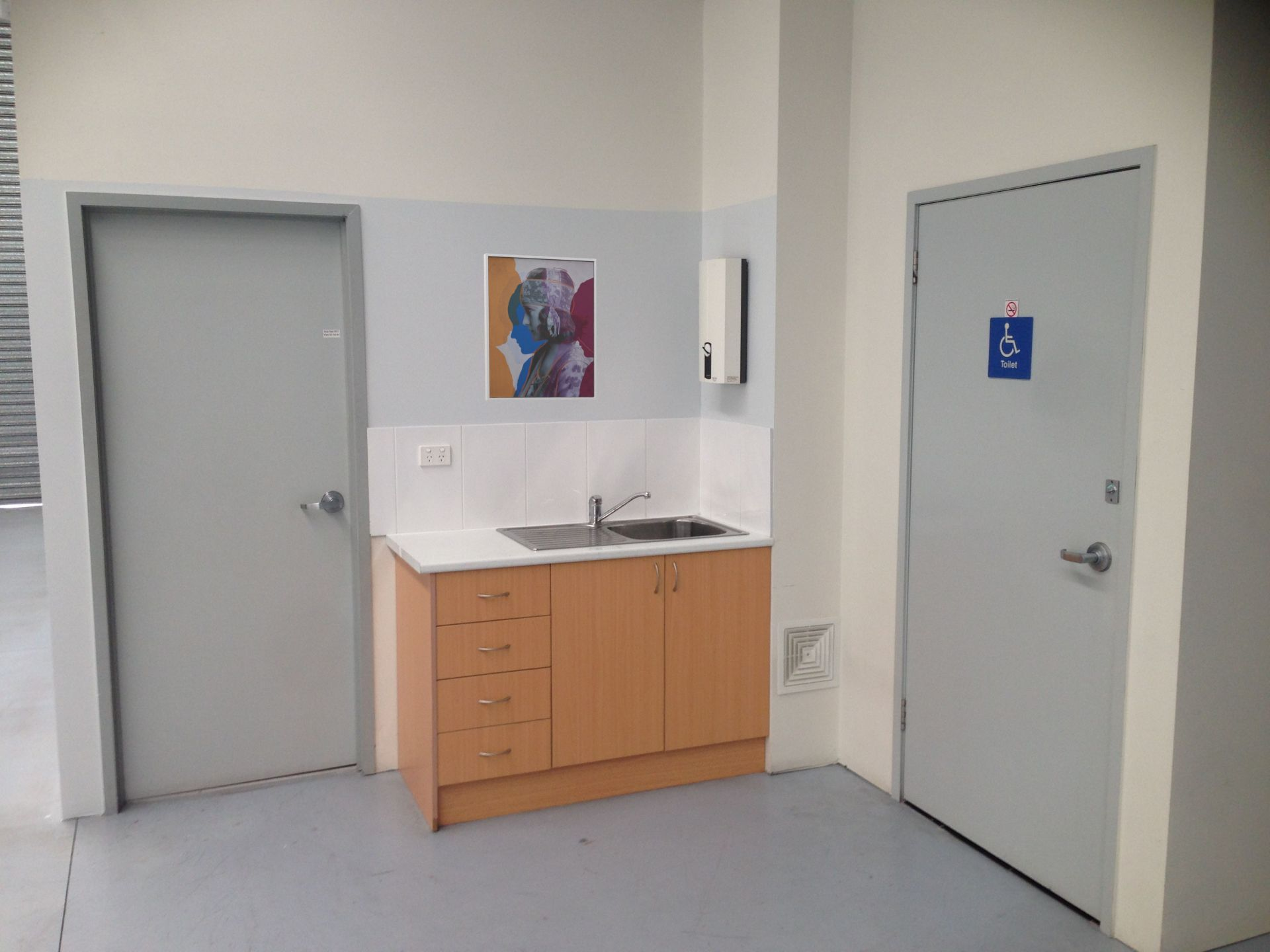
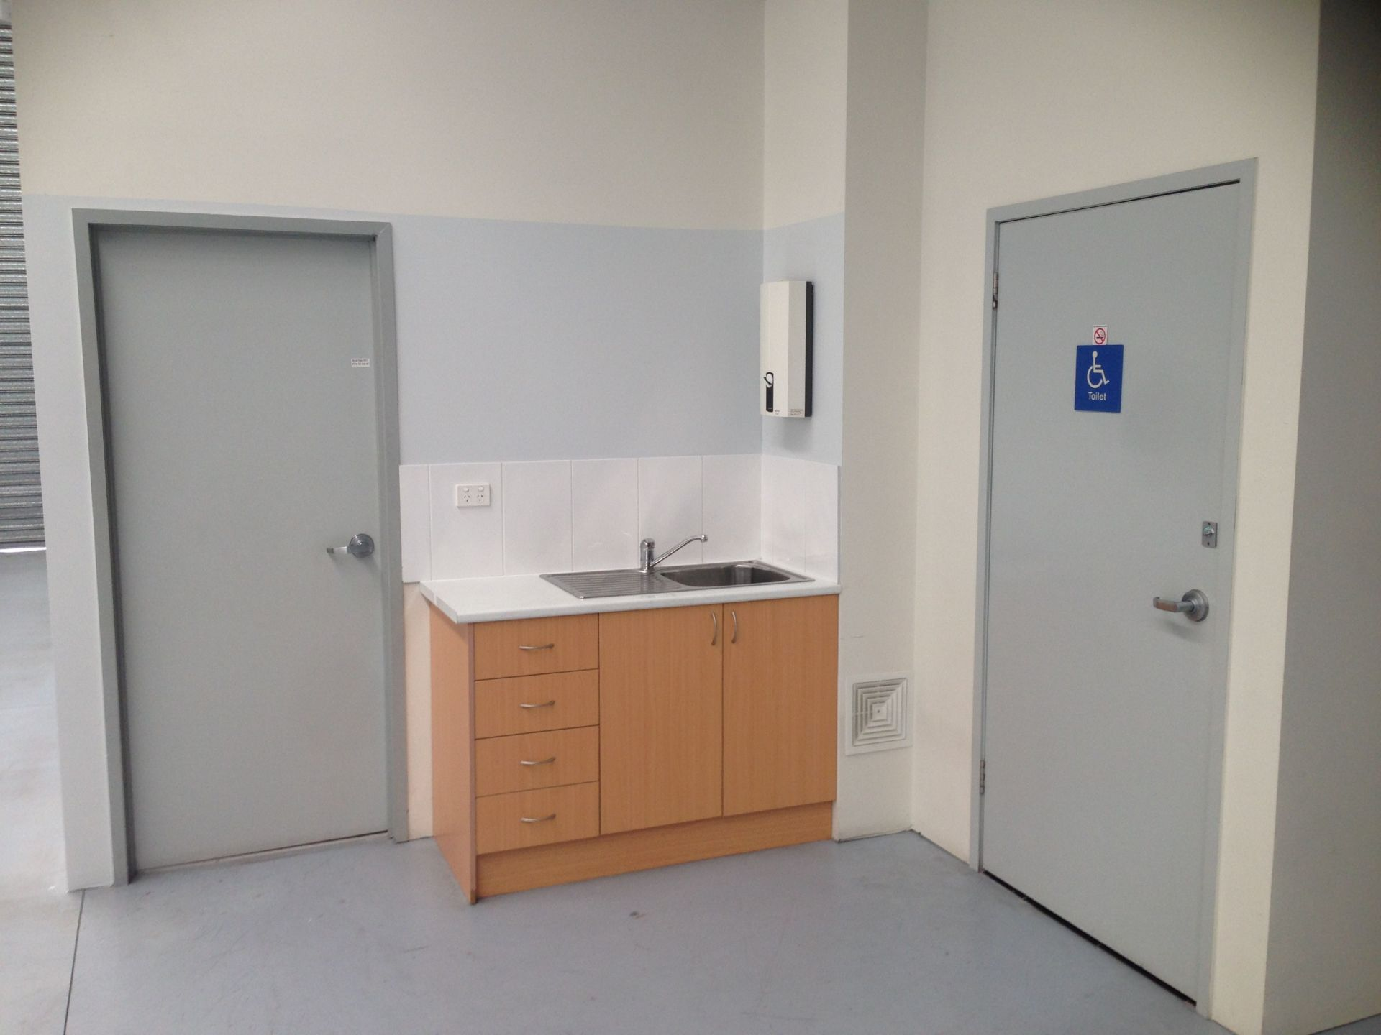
- wall art (541, 329)
